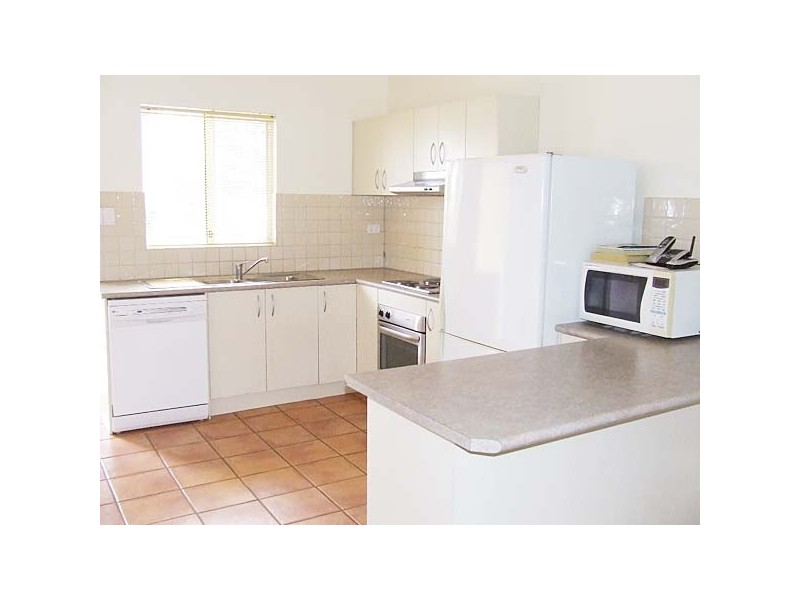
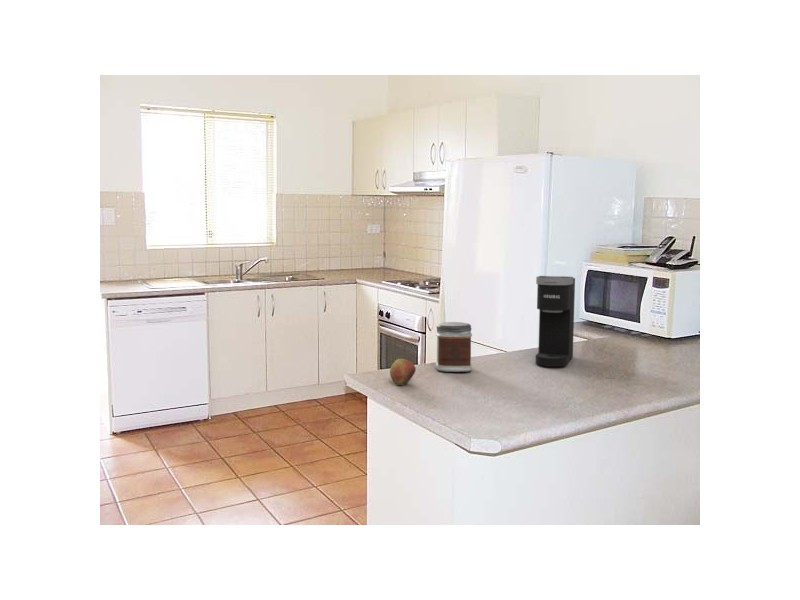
+ coffee maker (555, 318)
+ apple (402, 372)
+ jar (453, 346)
